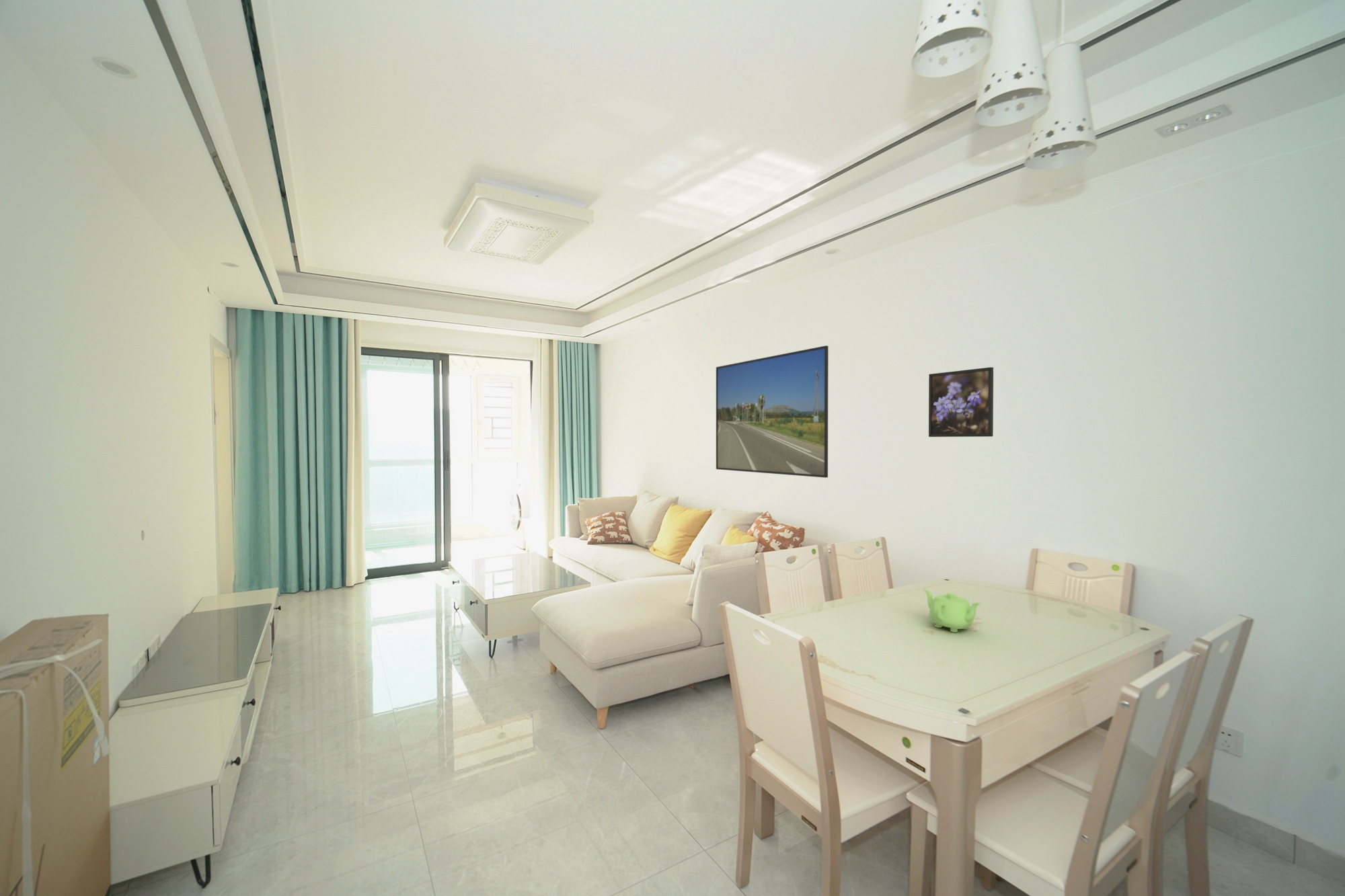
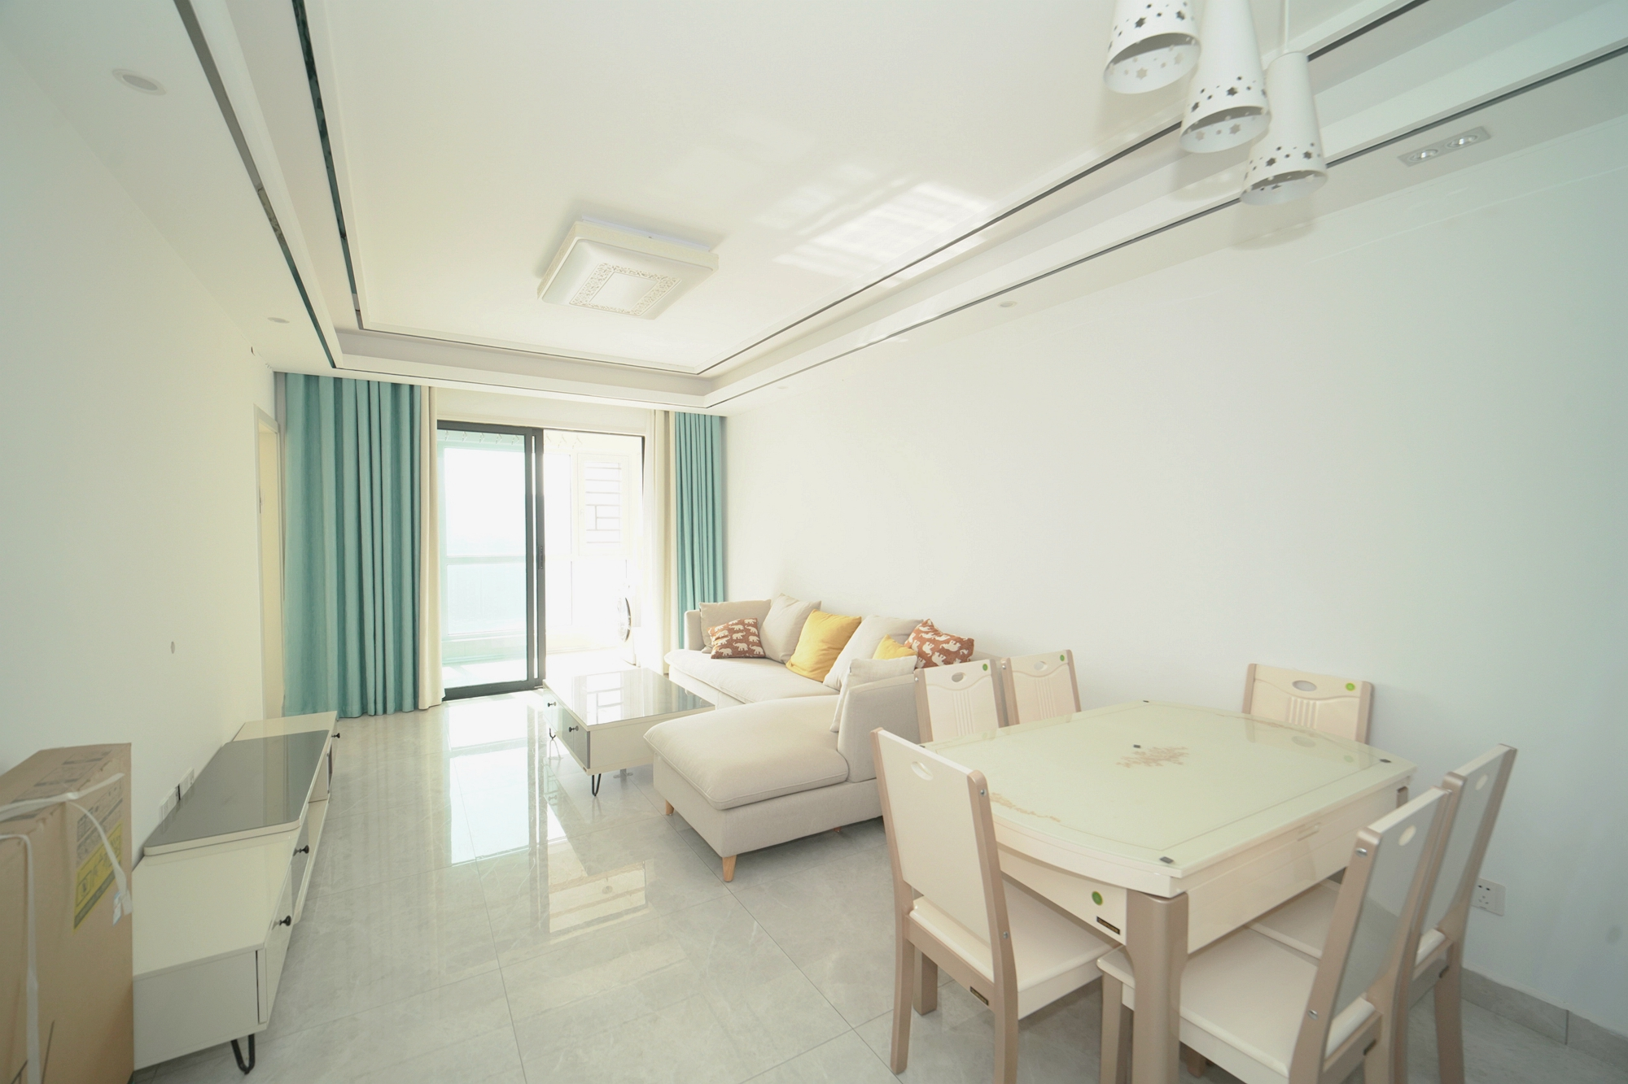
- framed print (765, 415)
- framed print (959, 403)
- teapot (948, 611)
